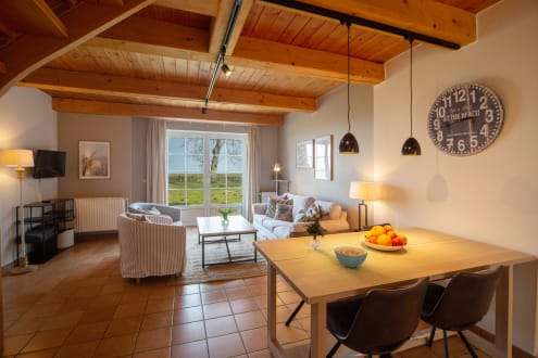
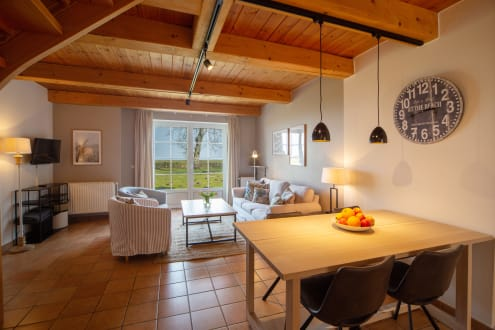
- cereal bowl (350, 258)
- potted plant (317, 226)
